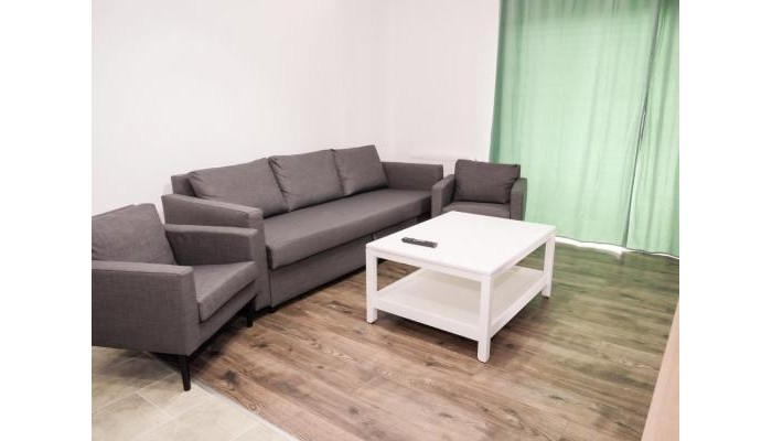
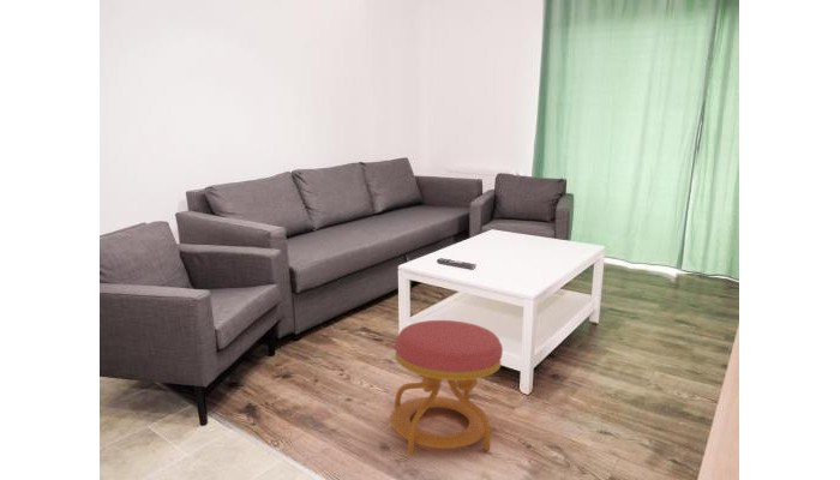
+ stool (440, 382)
